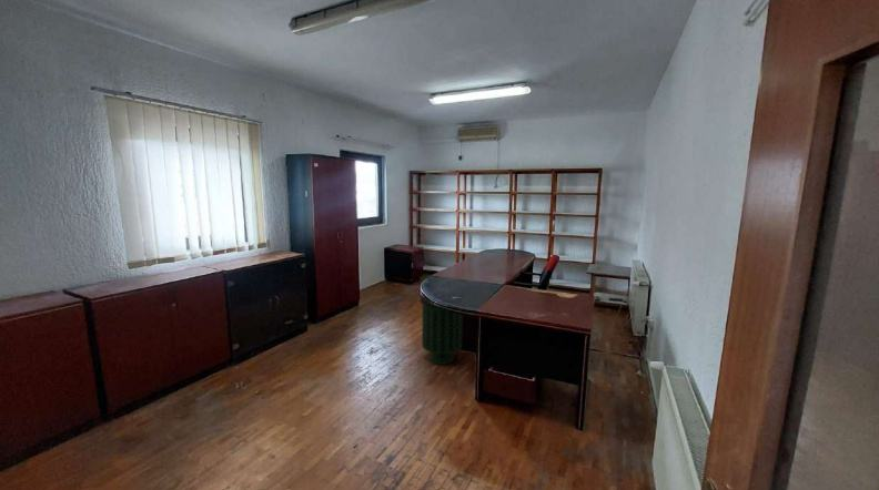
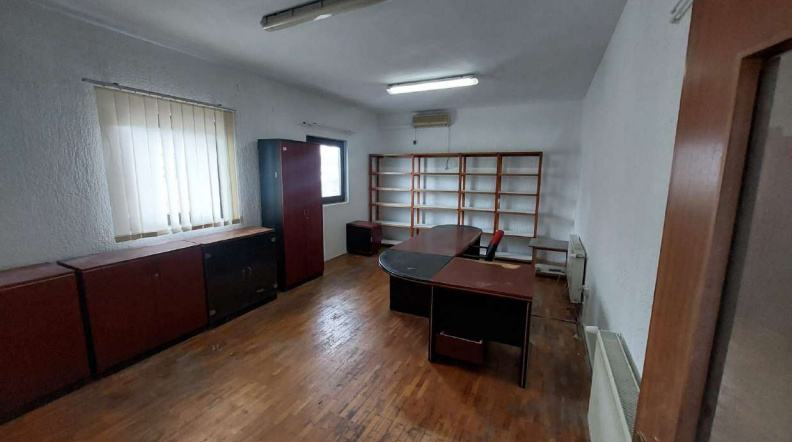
- trash can (442, 328)
